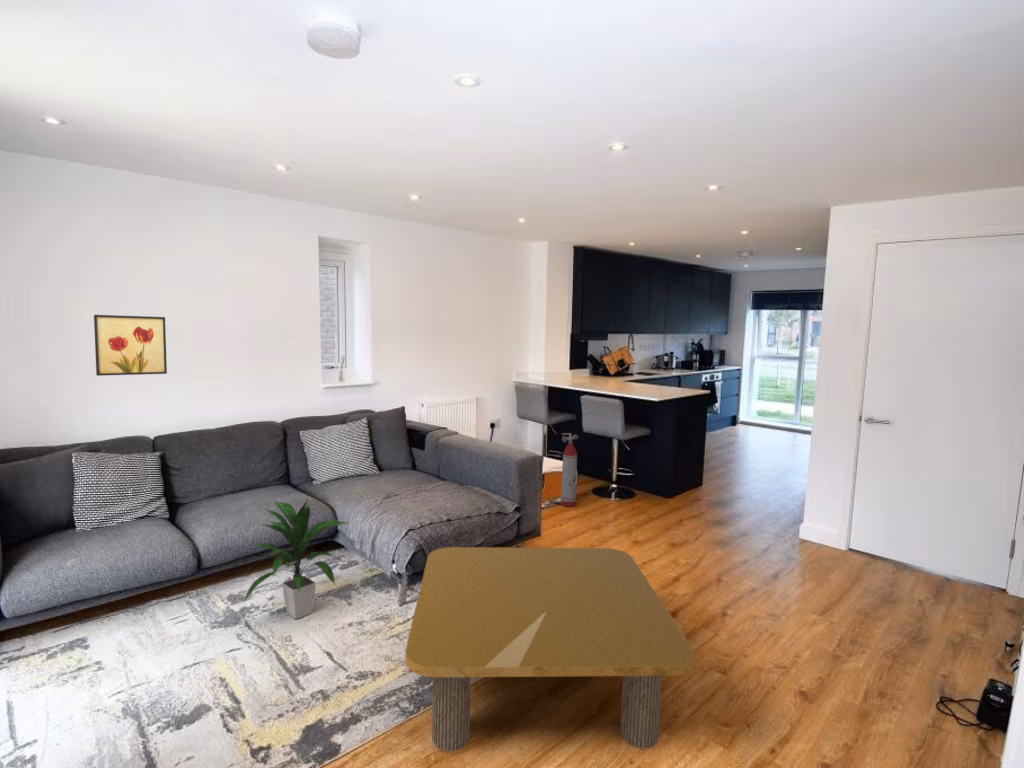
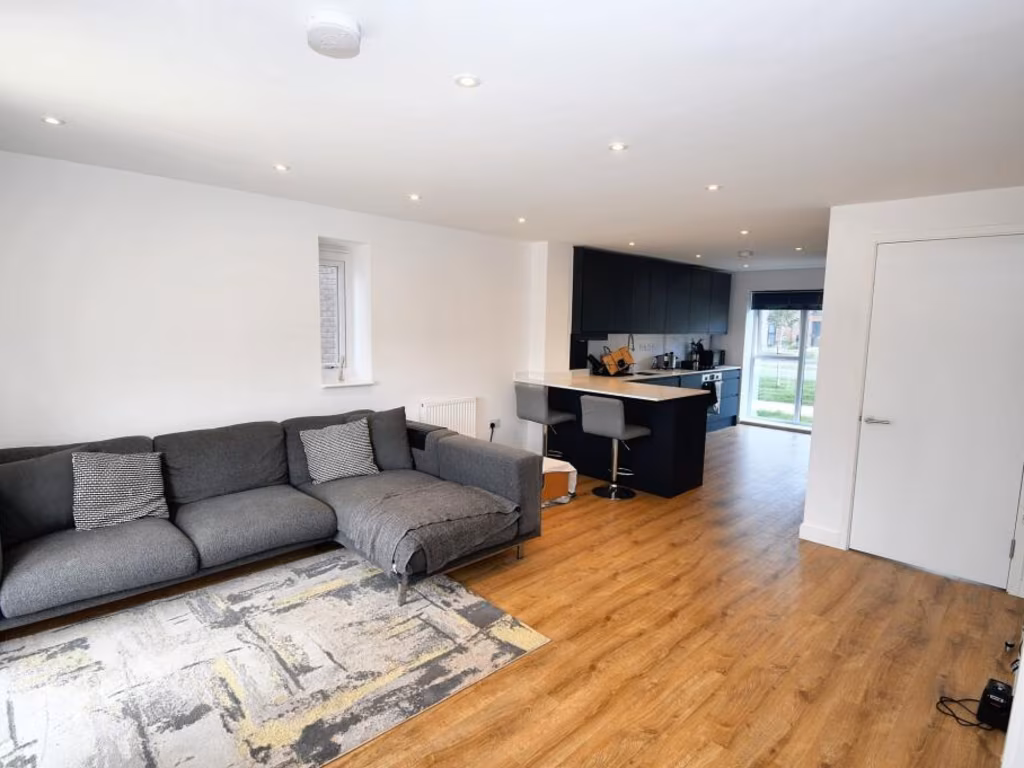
- wall art (131, 345)
- coffee table (537, 636)
- indoor plant (293, 556)
- fire extinguisher (569, 469)
